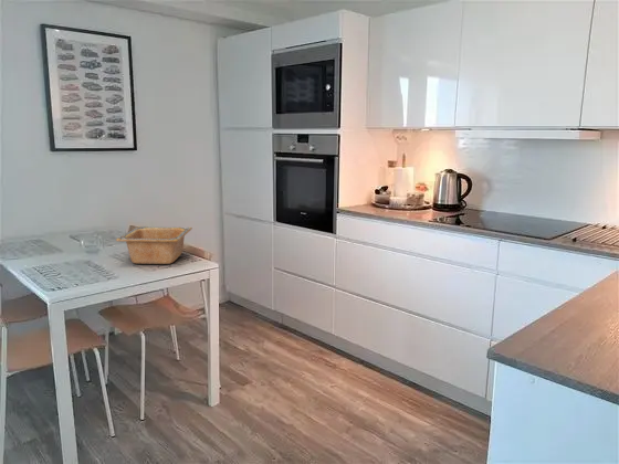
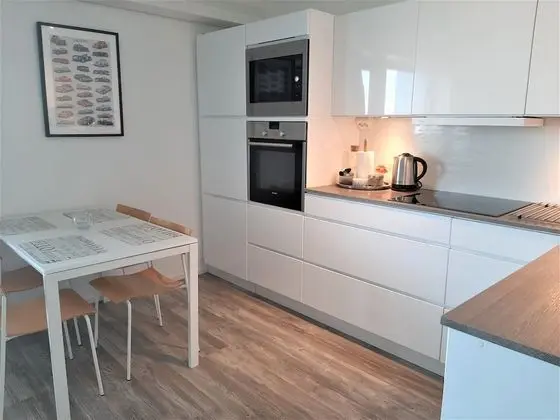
- serving bowl (156, 245)
